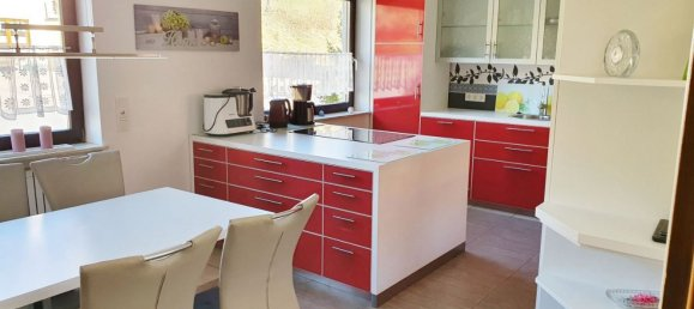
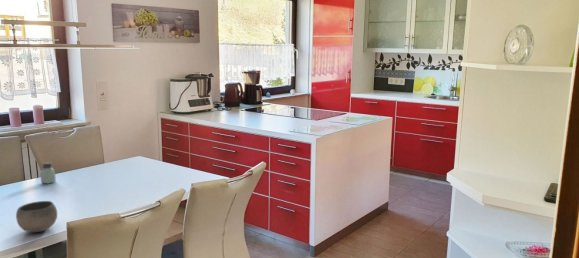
+ bowl (37, 217)
+ saltshaker (47, 172)
